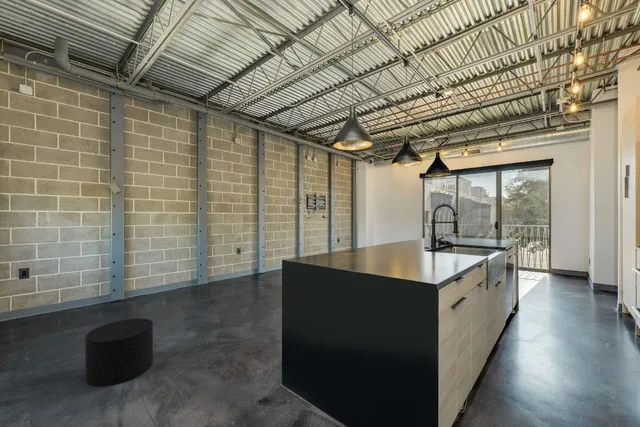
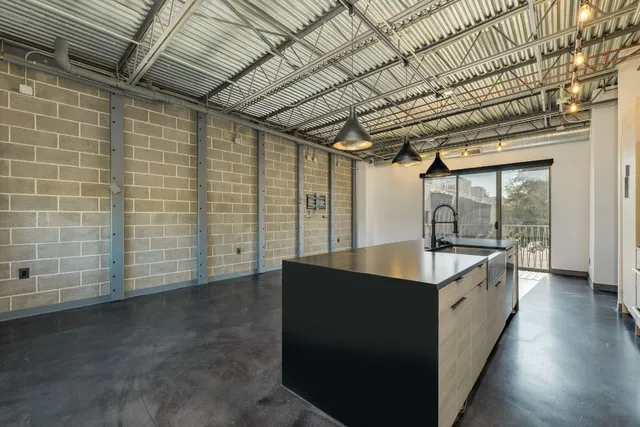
- stool (121, 349)
